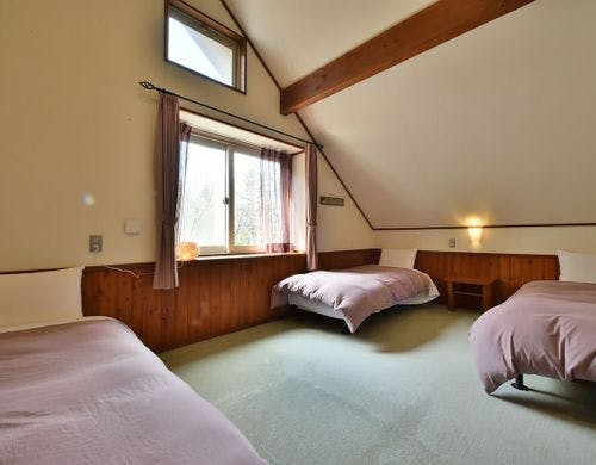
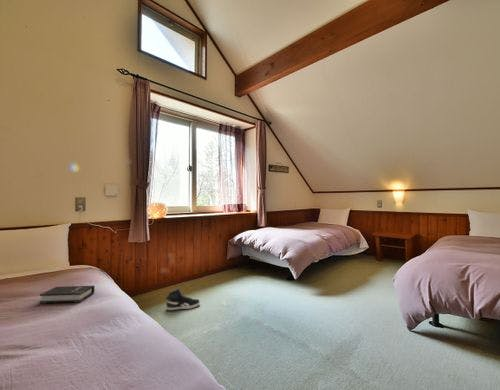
+ sneaker (183, 298)
+ hardback book (68, 293)
